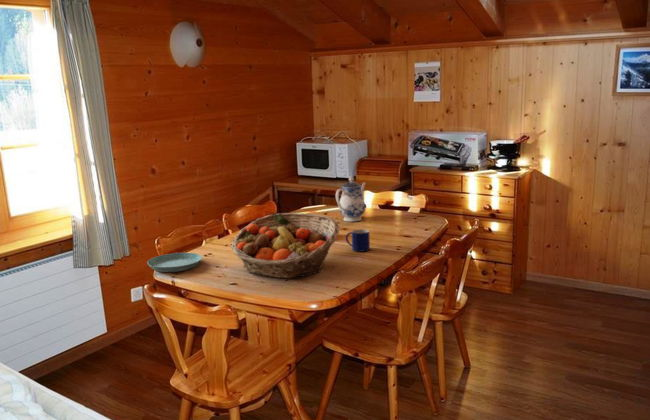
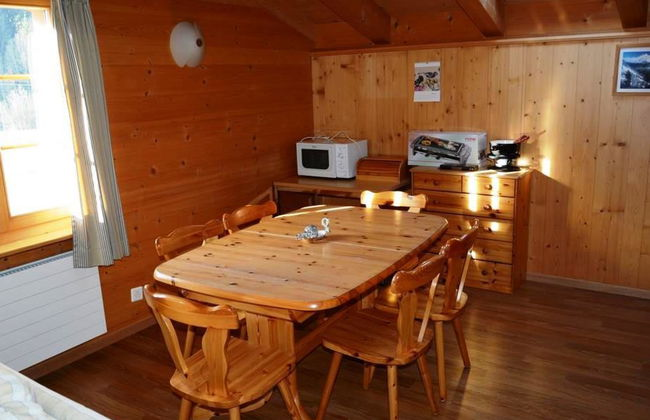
- teapot (351, 198)
- mug (357, 240)
- saucer (175, 262)
- fruit basket (285, 244)
